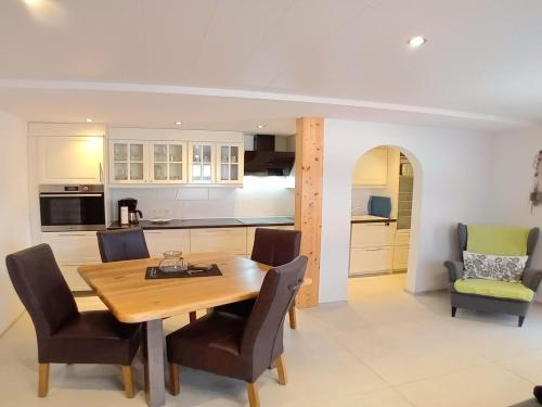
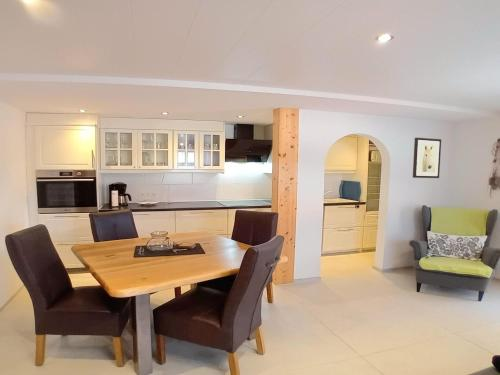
+ wall art (427, 158)
